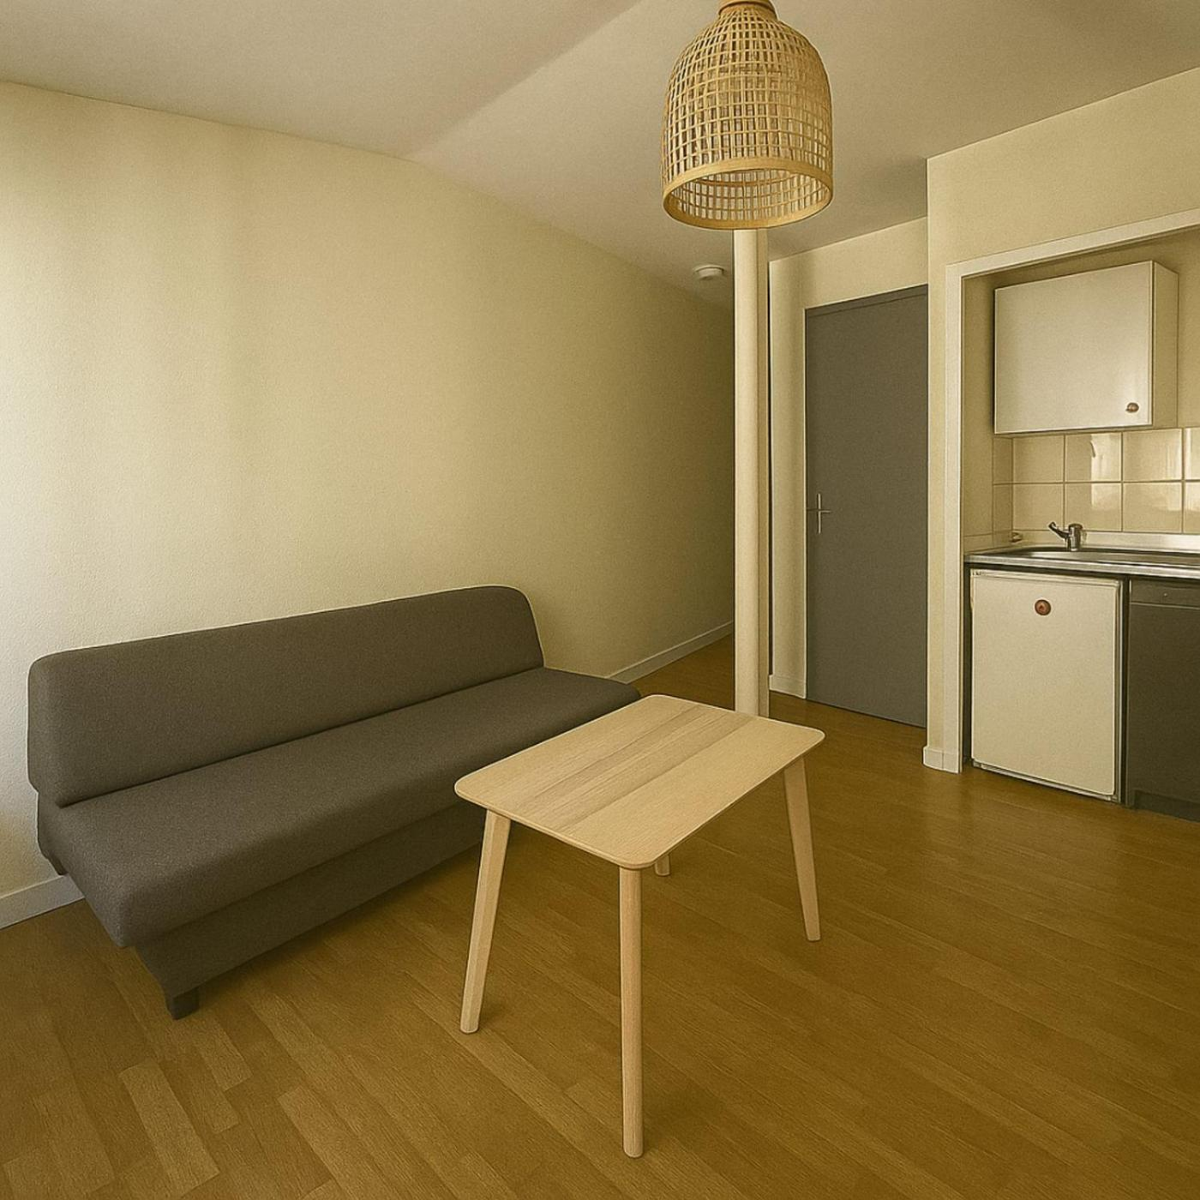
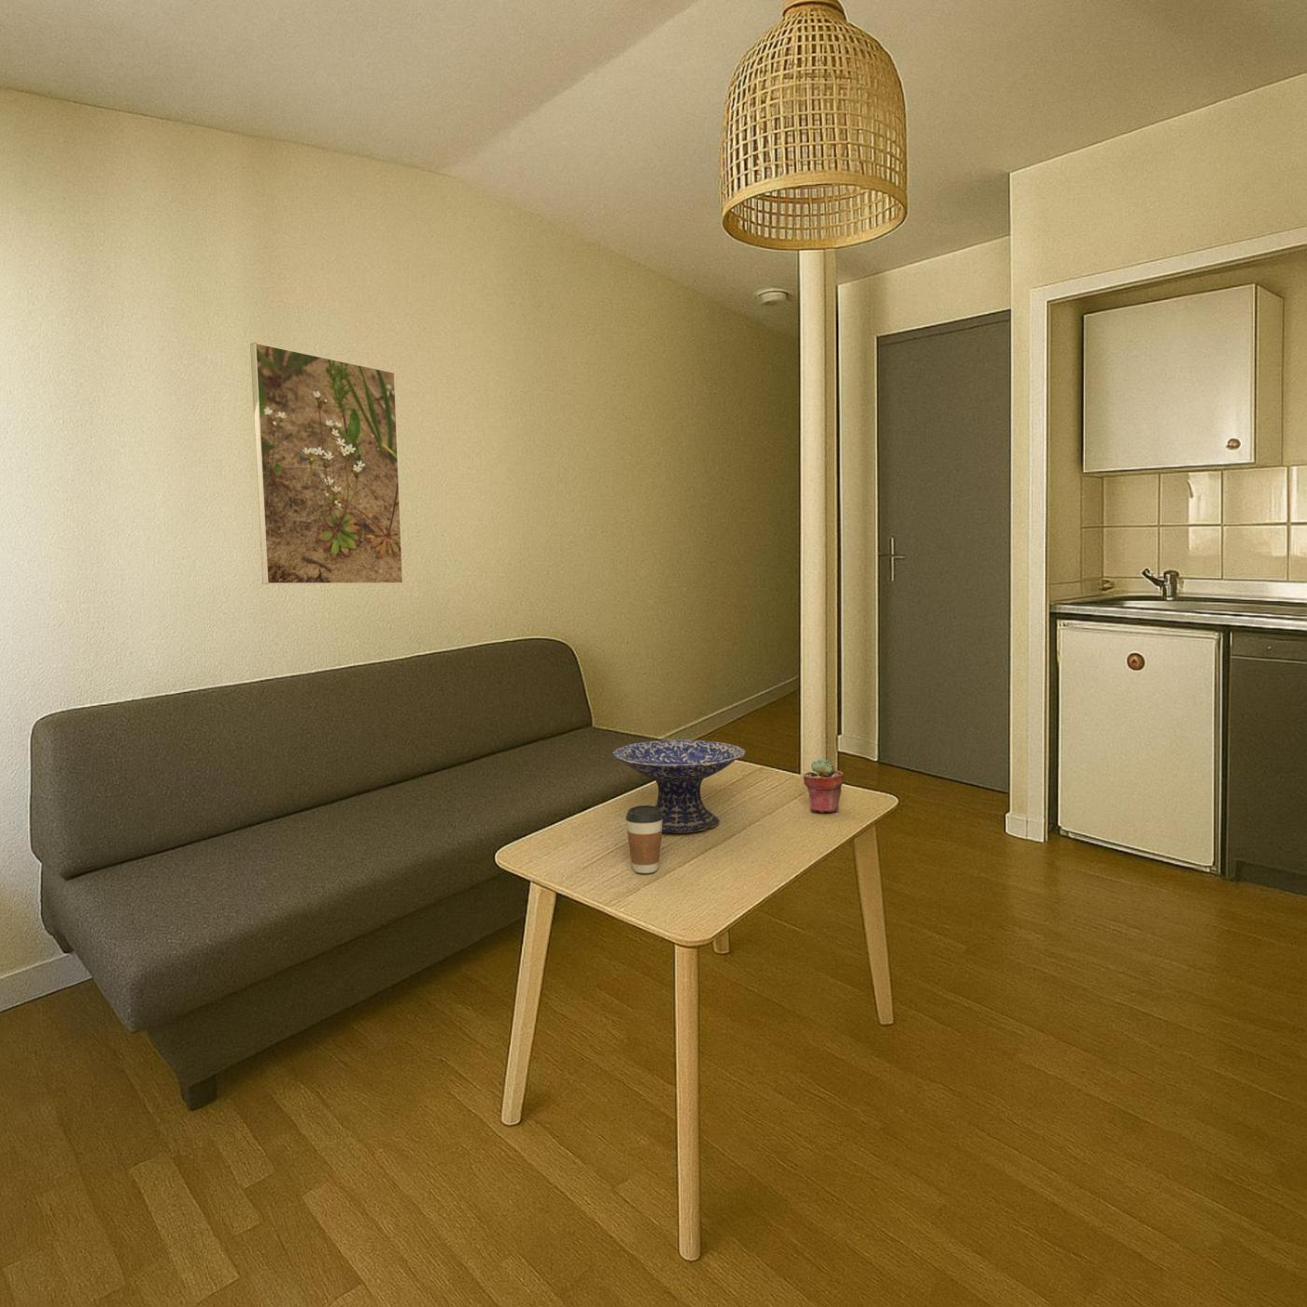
+ coffee cup (644, 839)
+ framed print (333, 473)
+ potted succulent (823, 784)
+ decorative bowl (679, 786)
